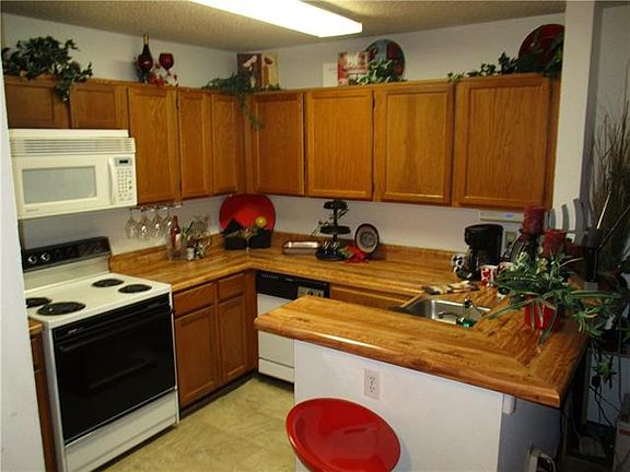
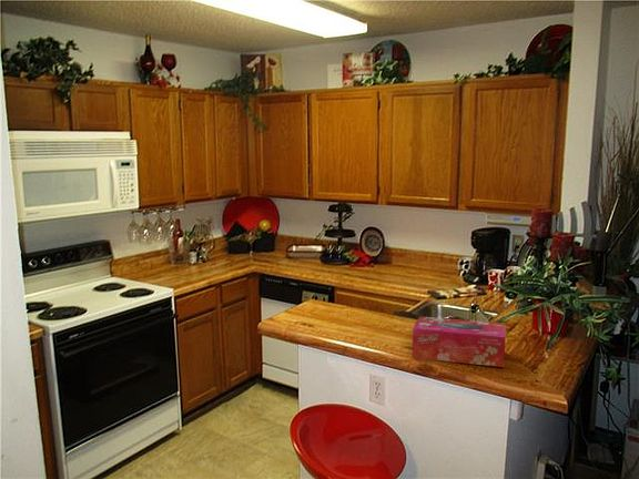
+ tissue box (458, 339)
